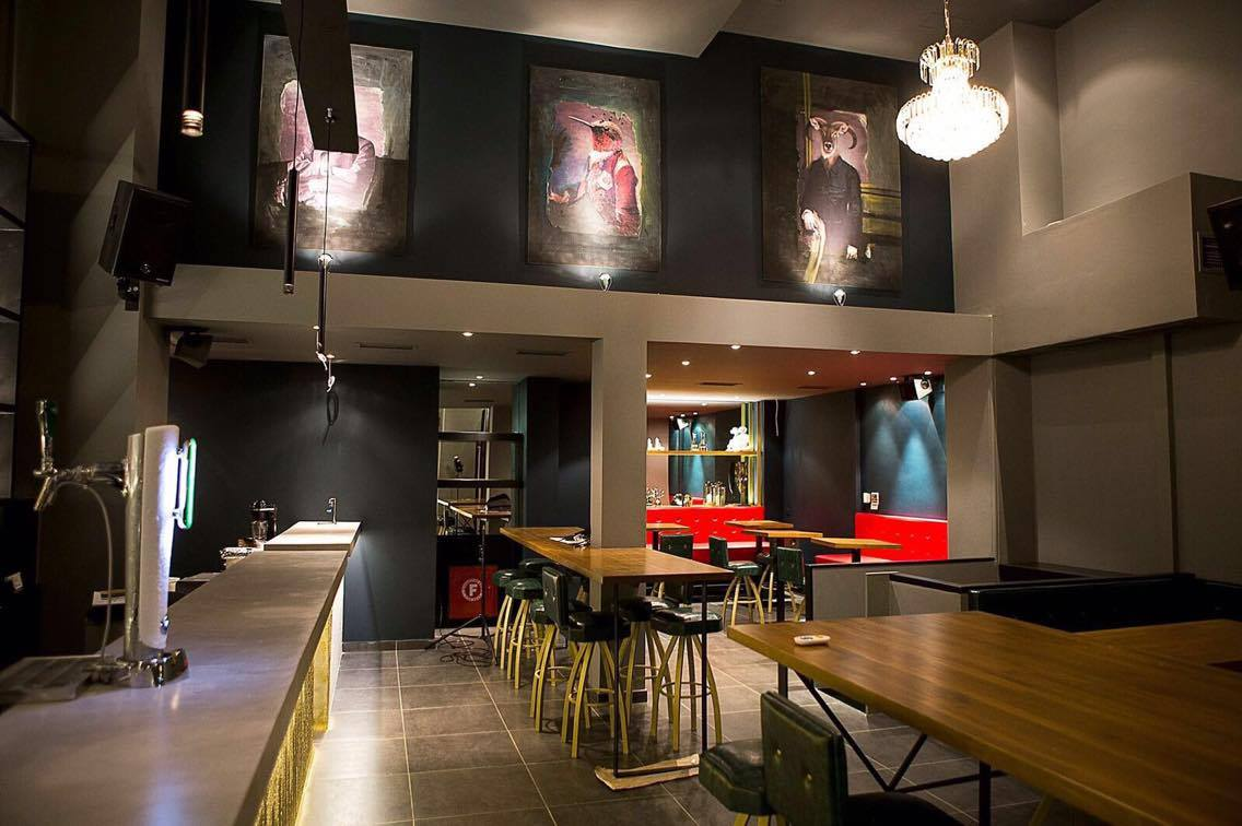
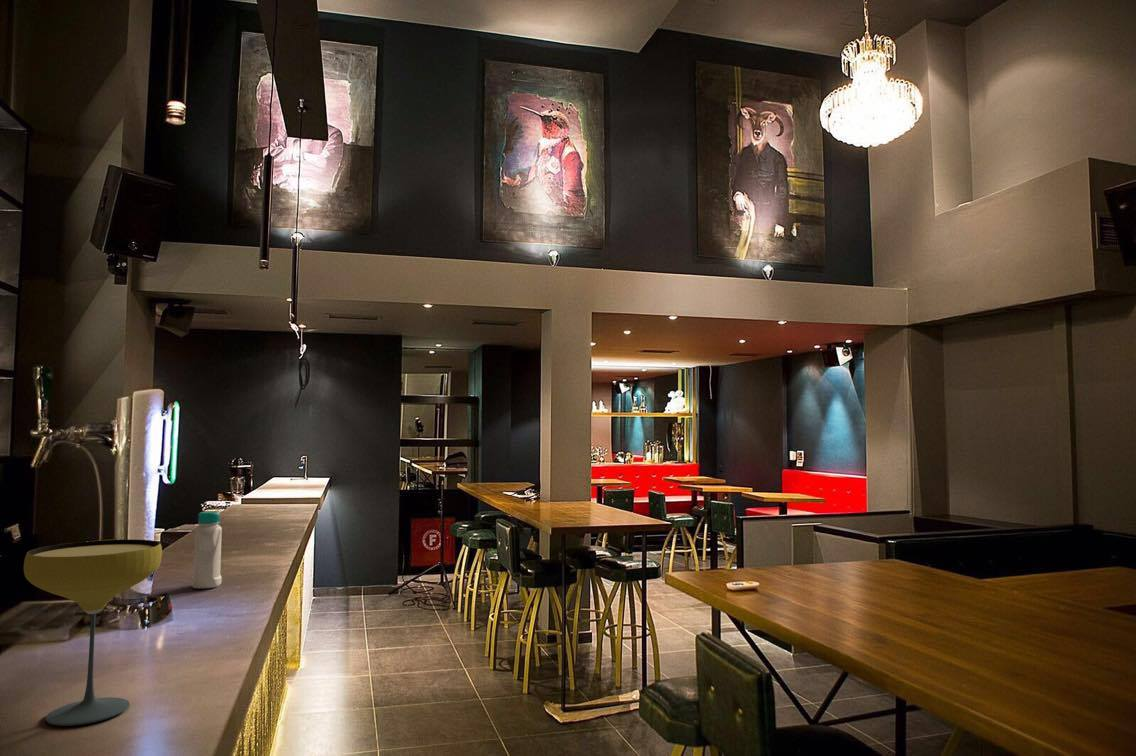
+ bottle (207, 548)
+ cocktail glass (92, 629)
